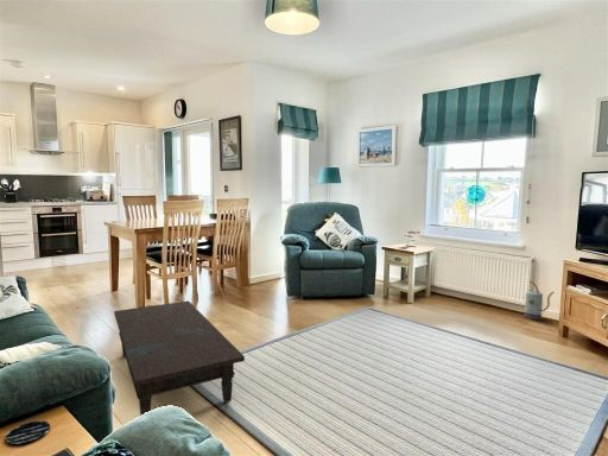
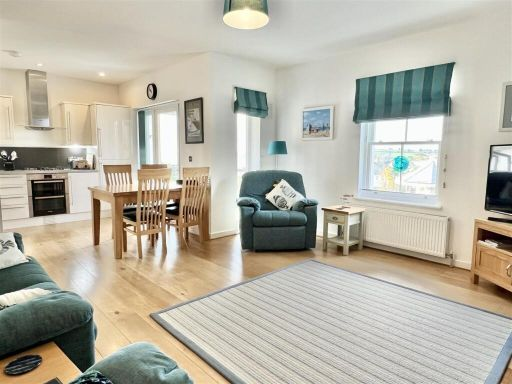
- watering can (533, 299)
- coffee table (170, 353)
